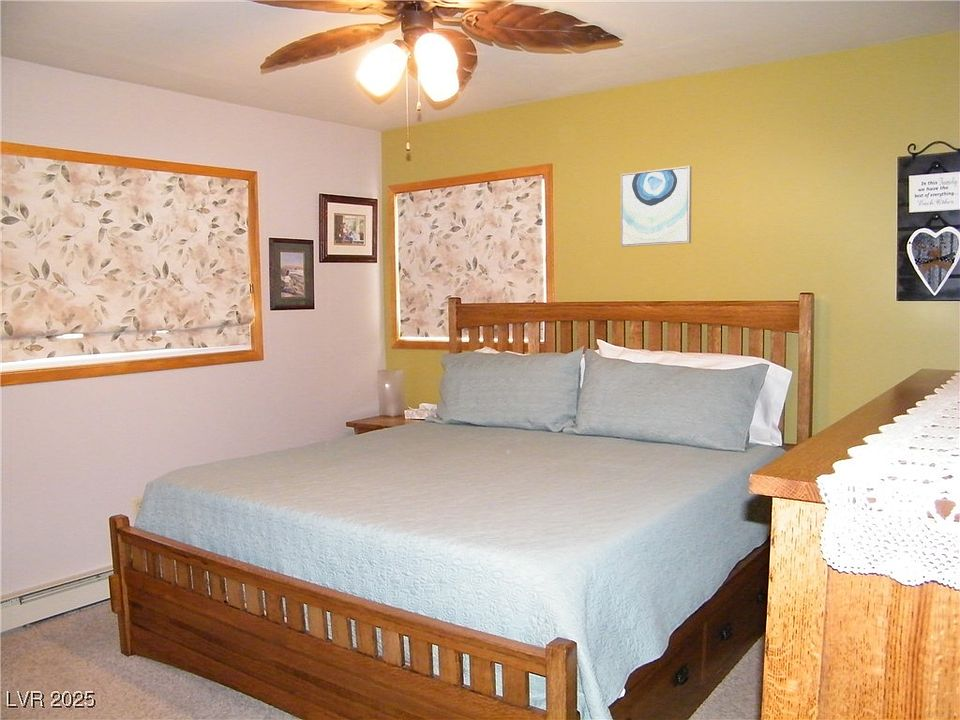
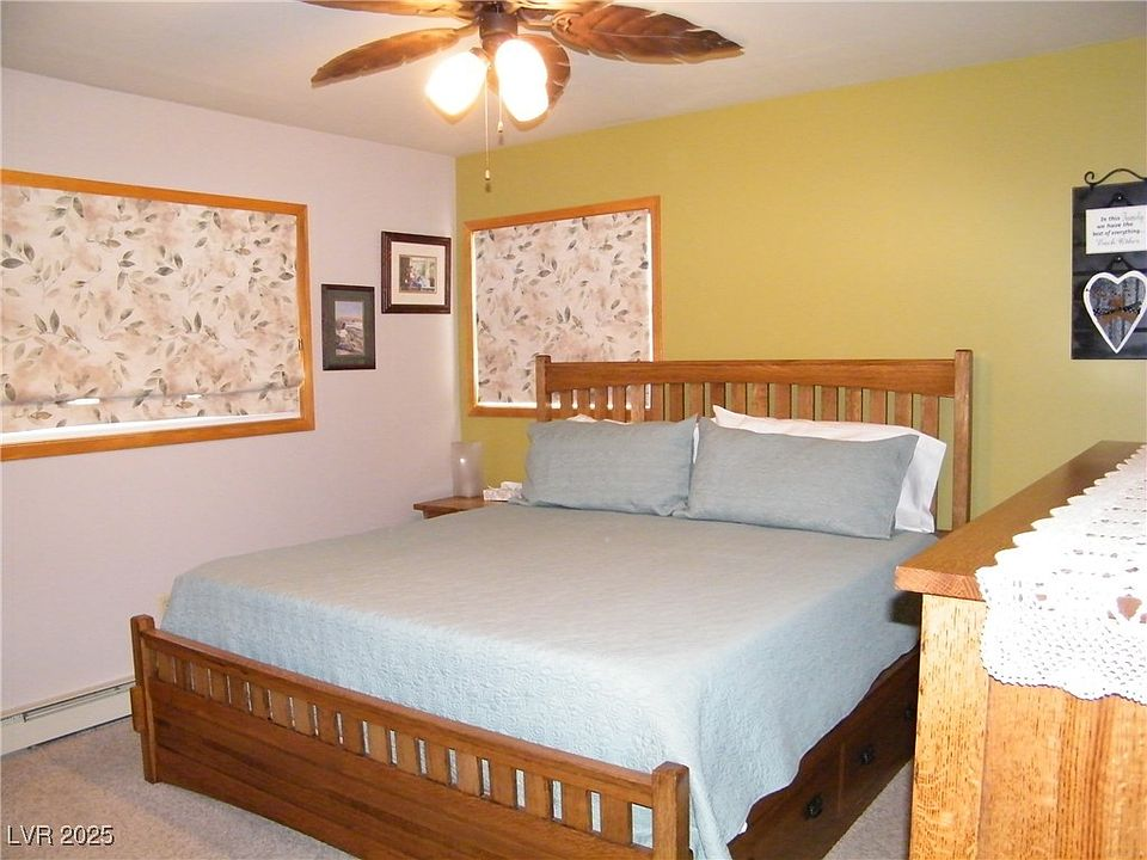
- wall art (654, 207)
